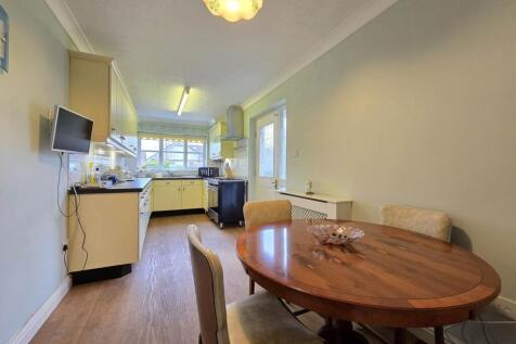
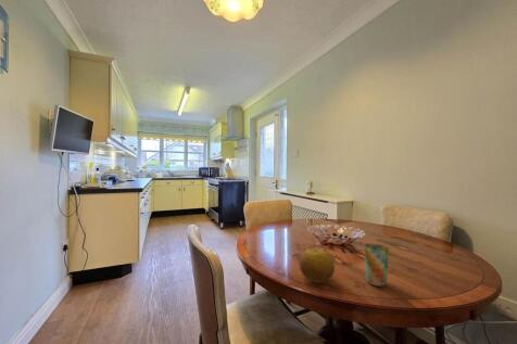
+ cup (376, 265)
+ fruit (316, 265)
